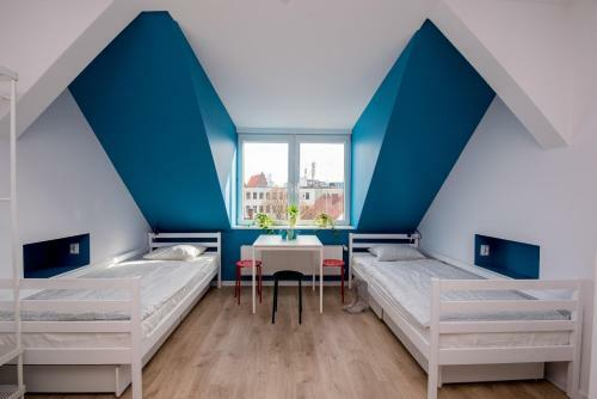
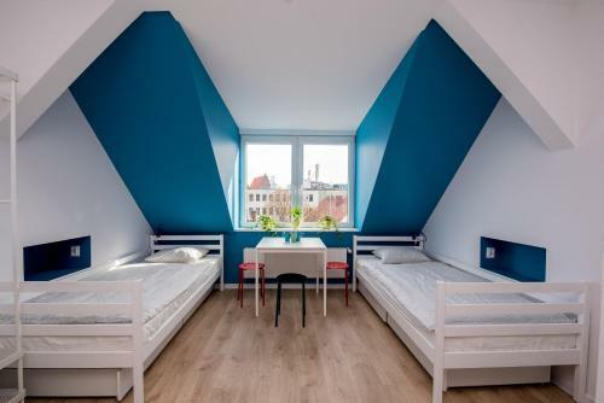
- boots (356, 294)
